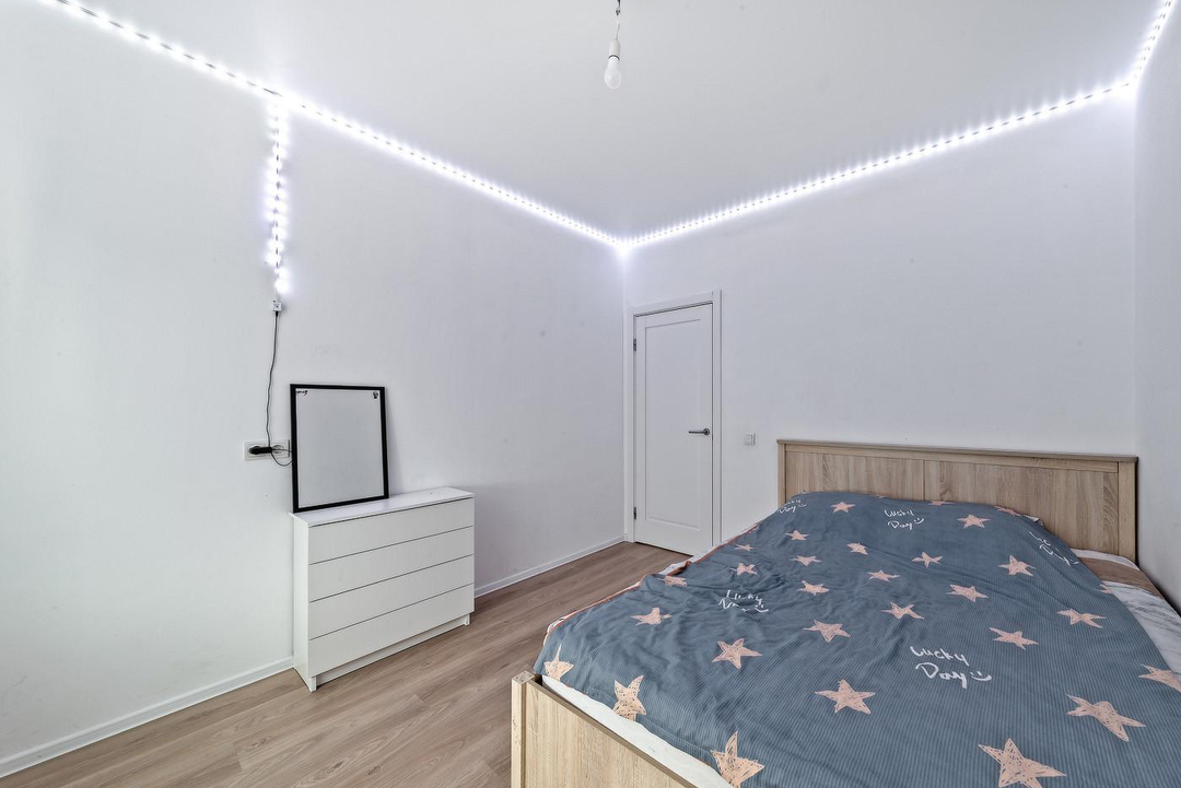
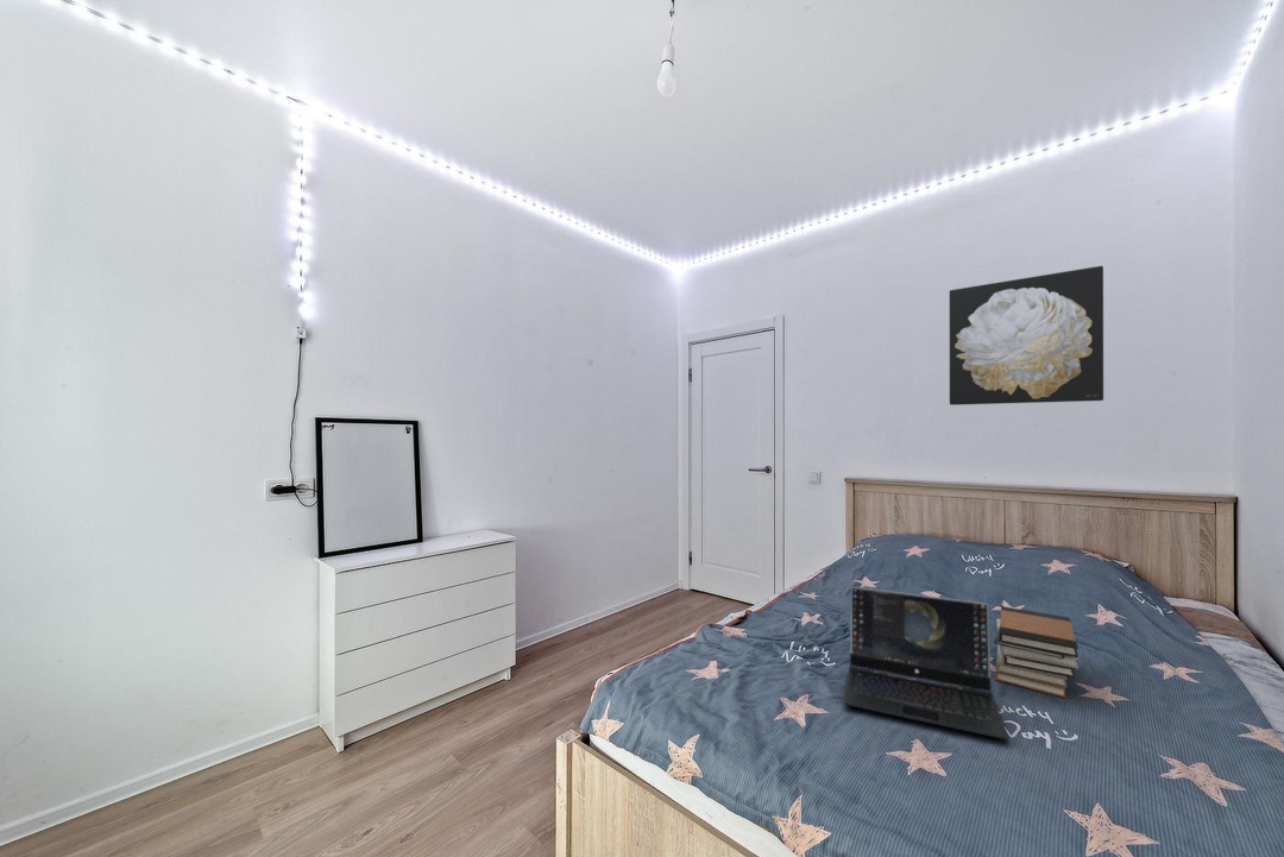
+ book stack (1033, 648)
+ wall art (1020, 341)
+ laptop (918, 654)
